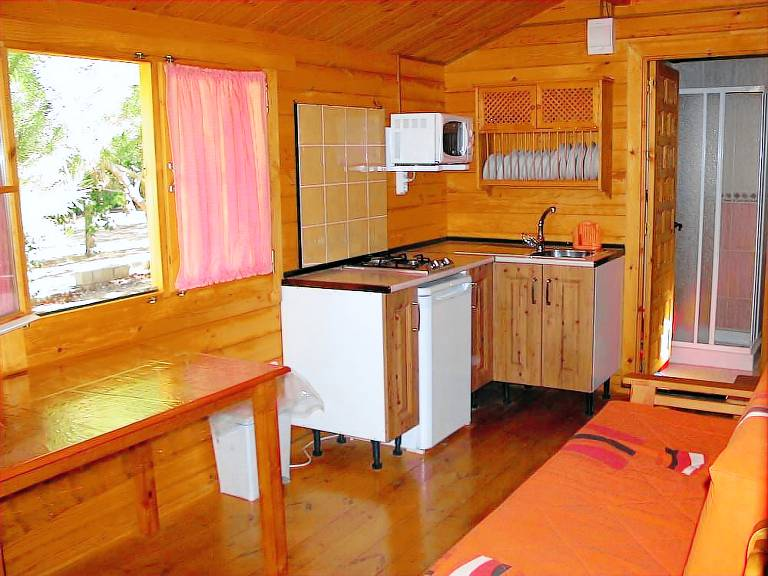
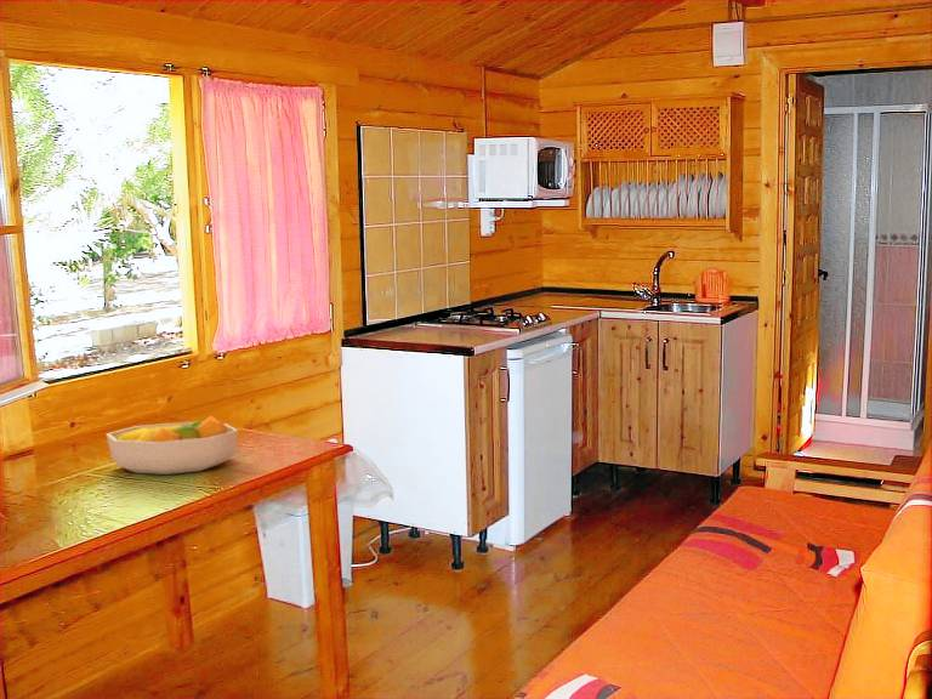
+ fruit bowl (172, 441)
